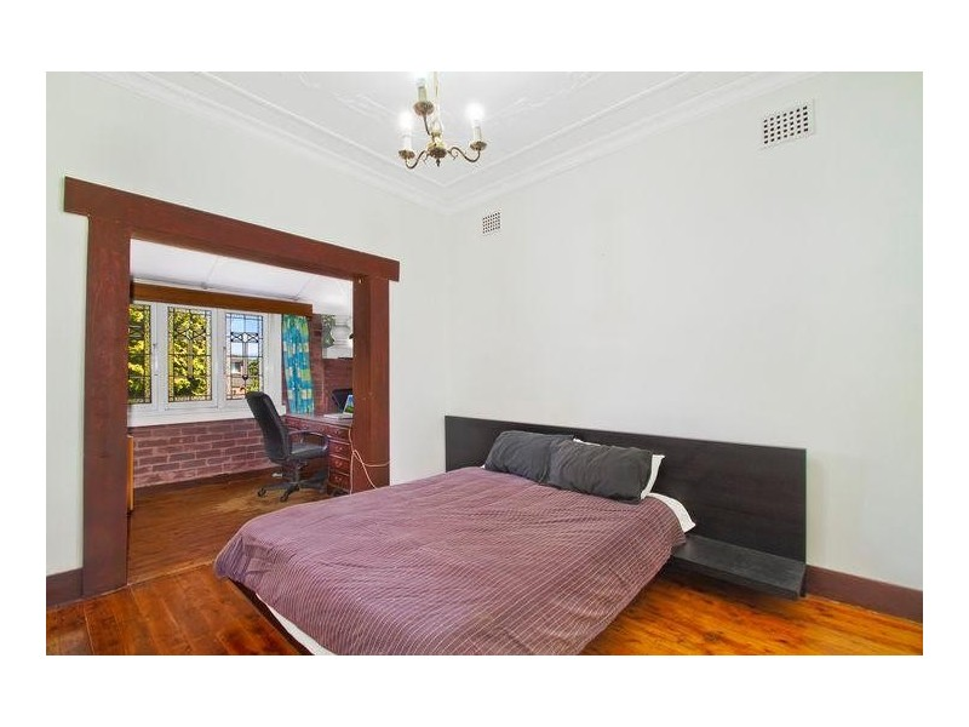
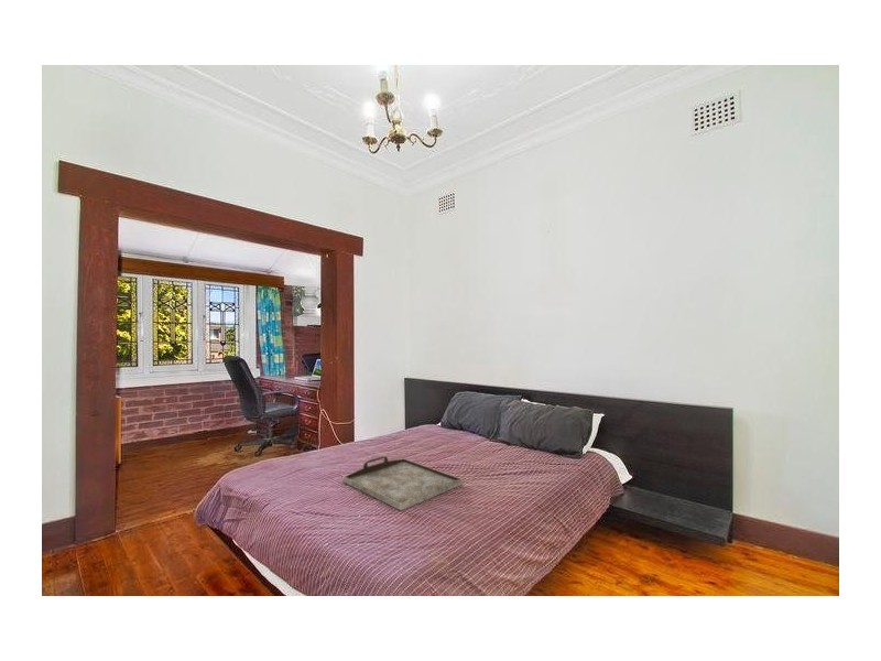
+ serving tray (402, 475)
